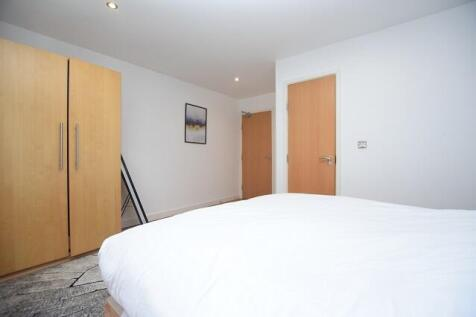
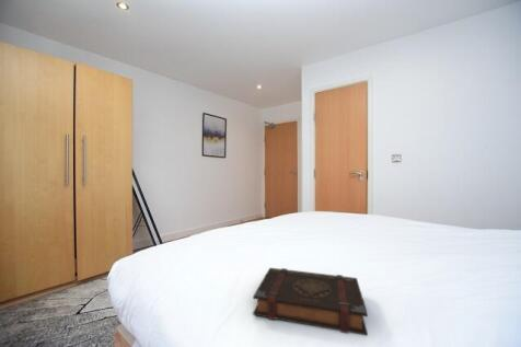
+ book (309, 293)
